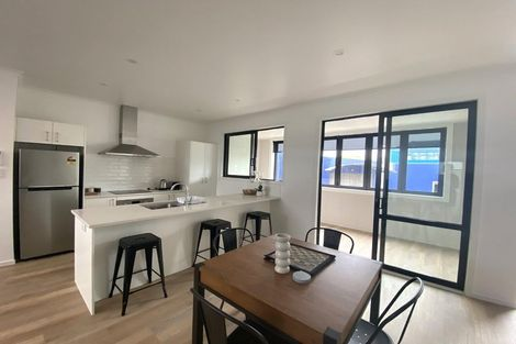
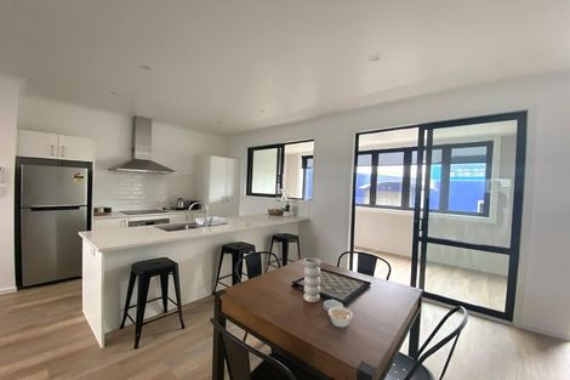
+ legume (340, 316)
